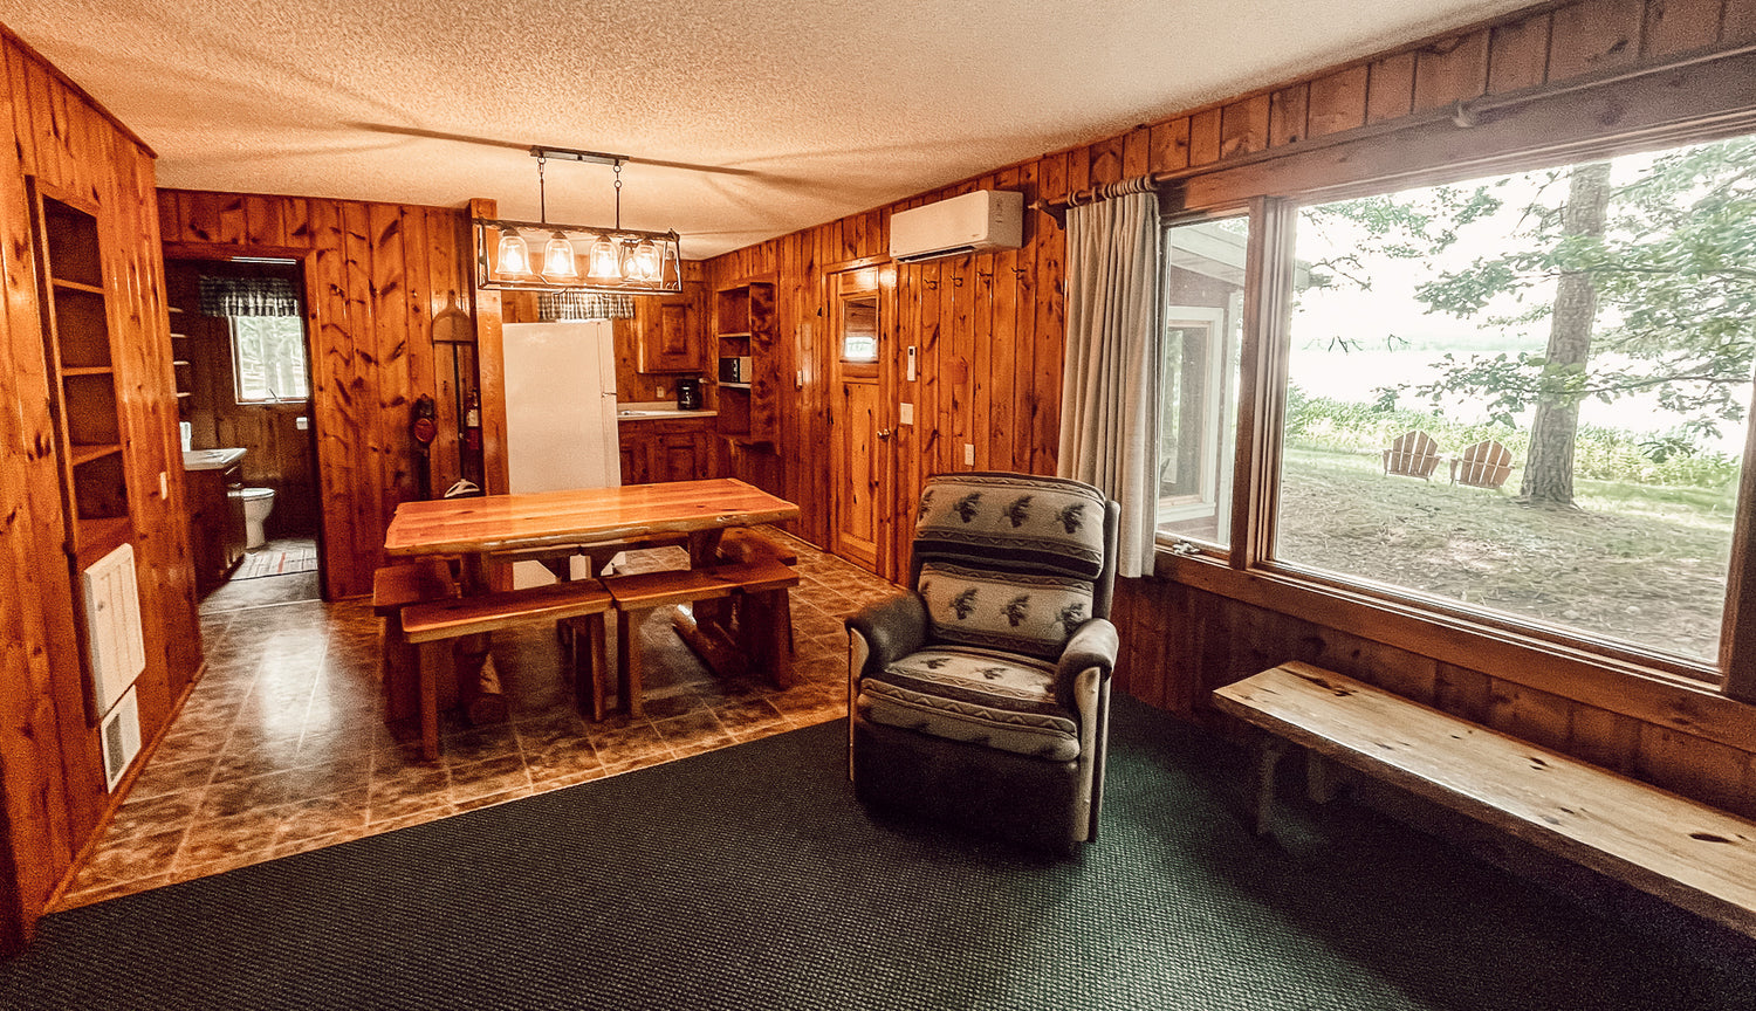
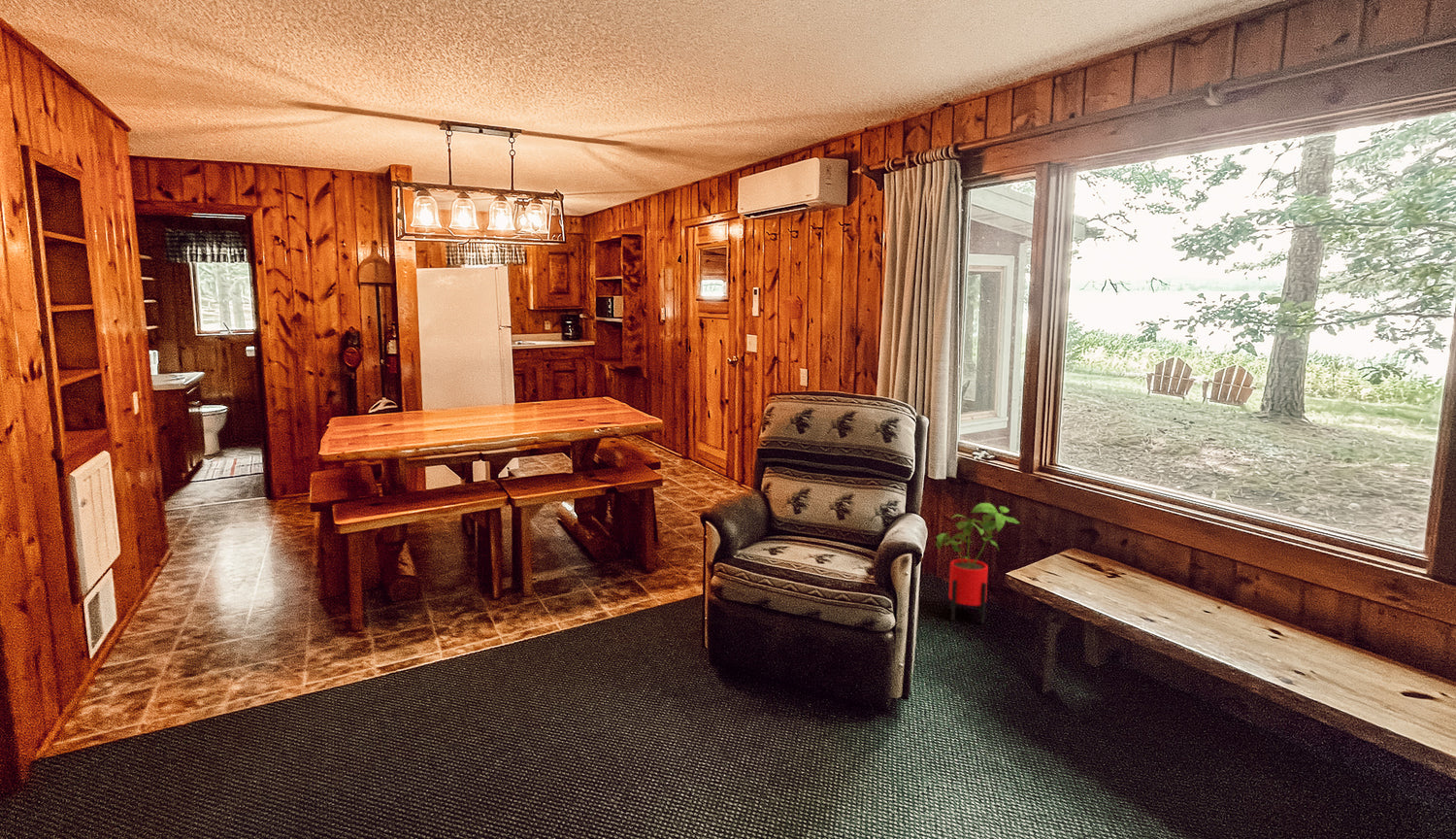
+ house plant (971, 559)
